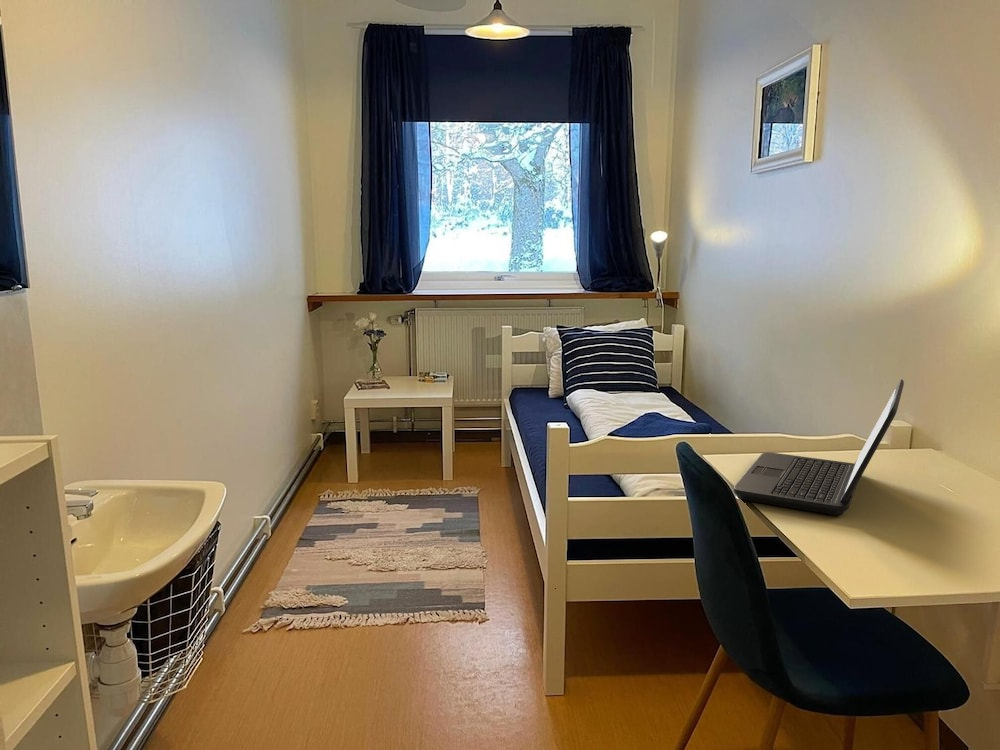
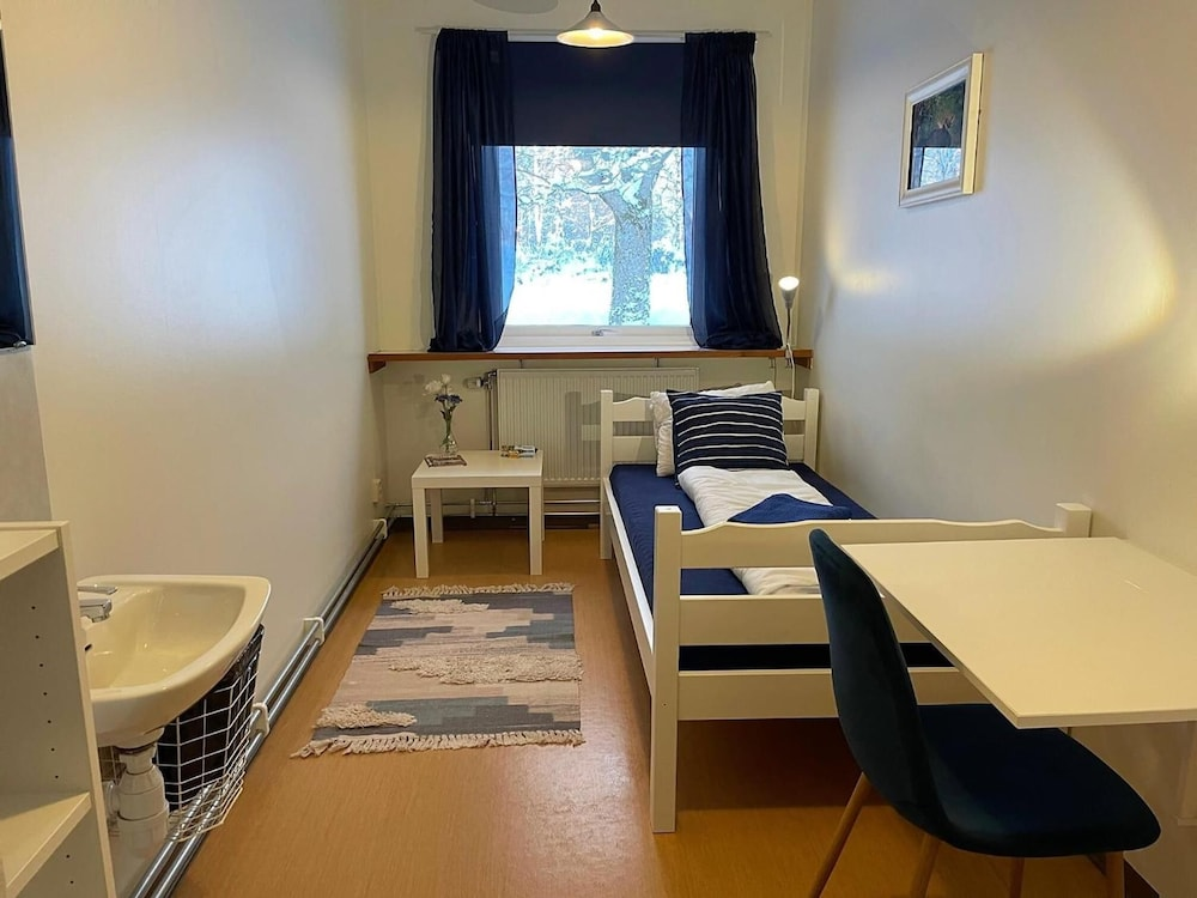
- laptop (816, 458)
